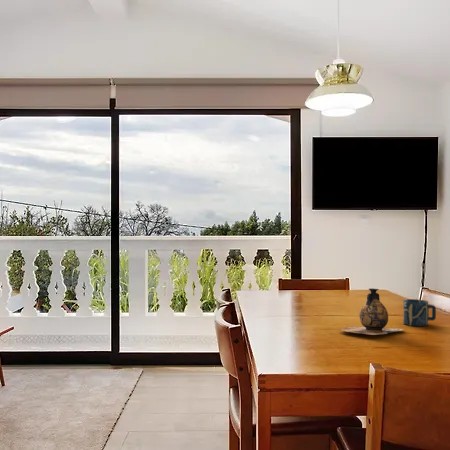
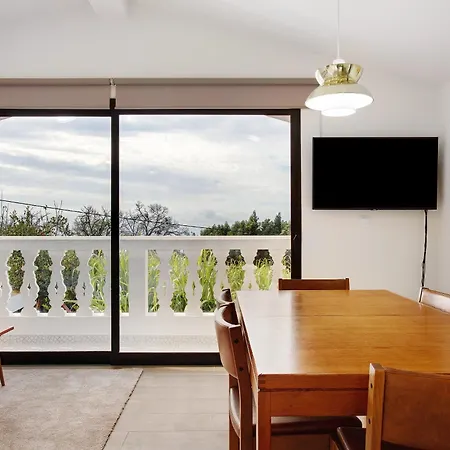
- cup (419, 312)
- vase (371, 310)
